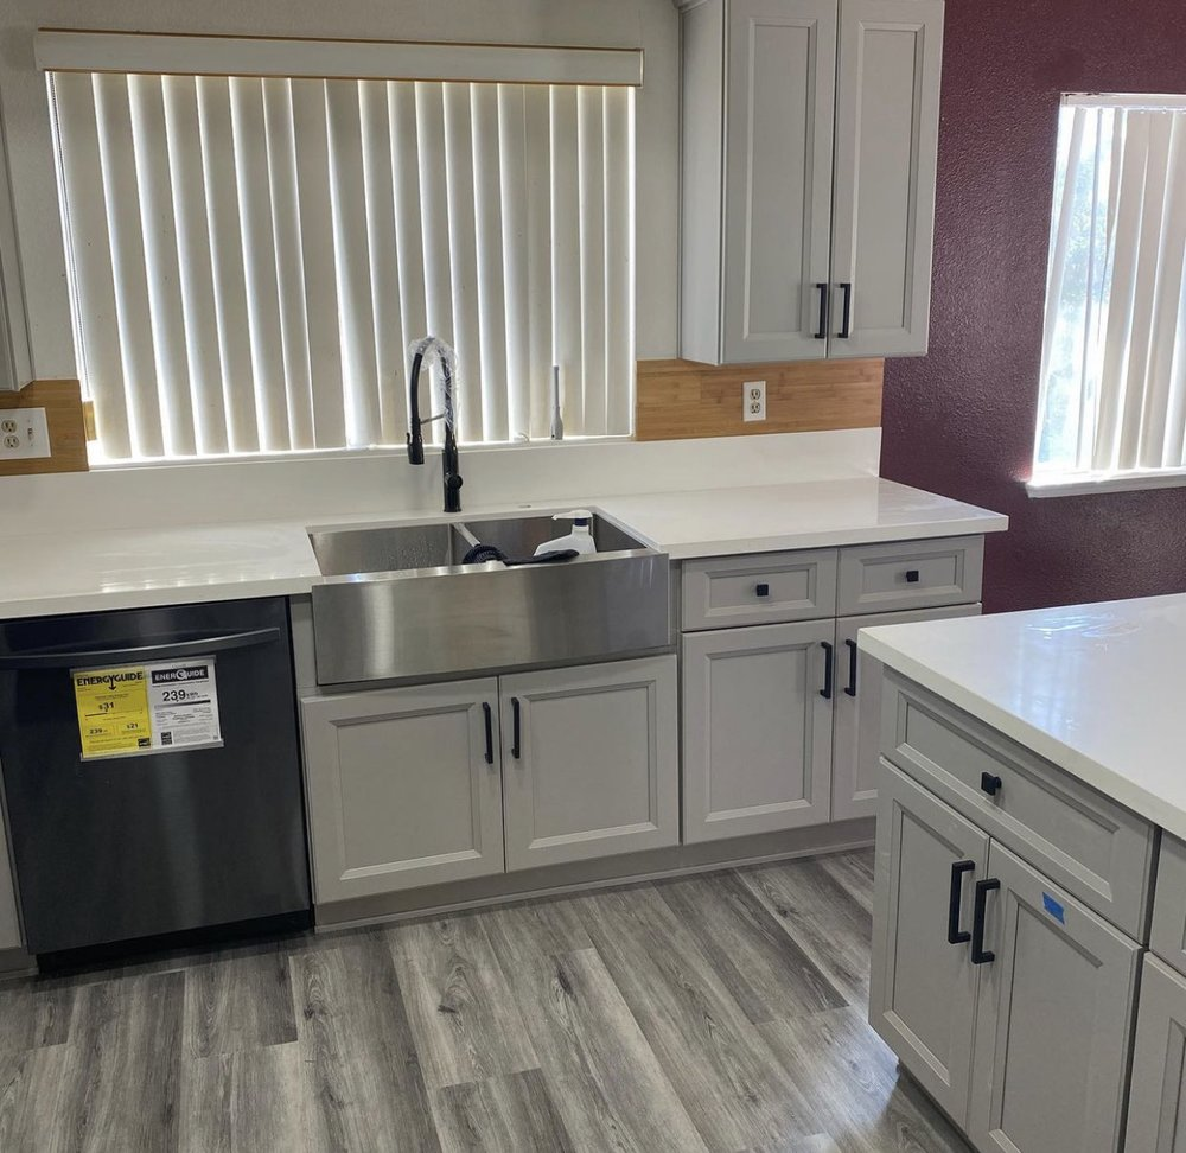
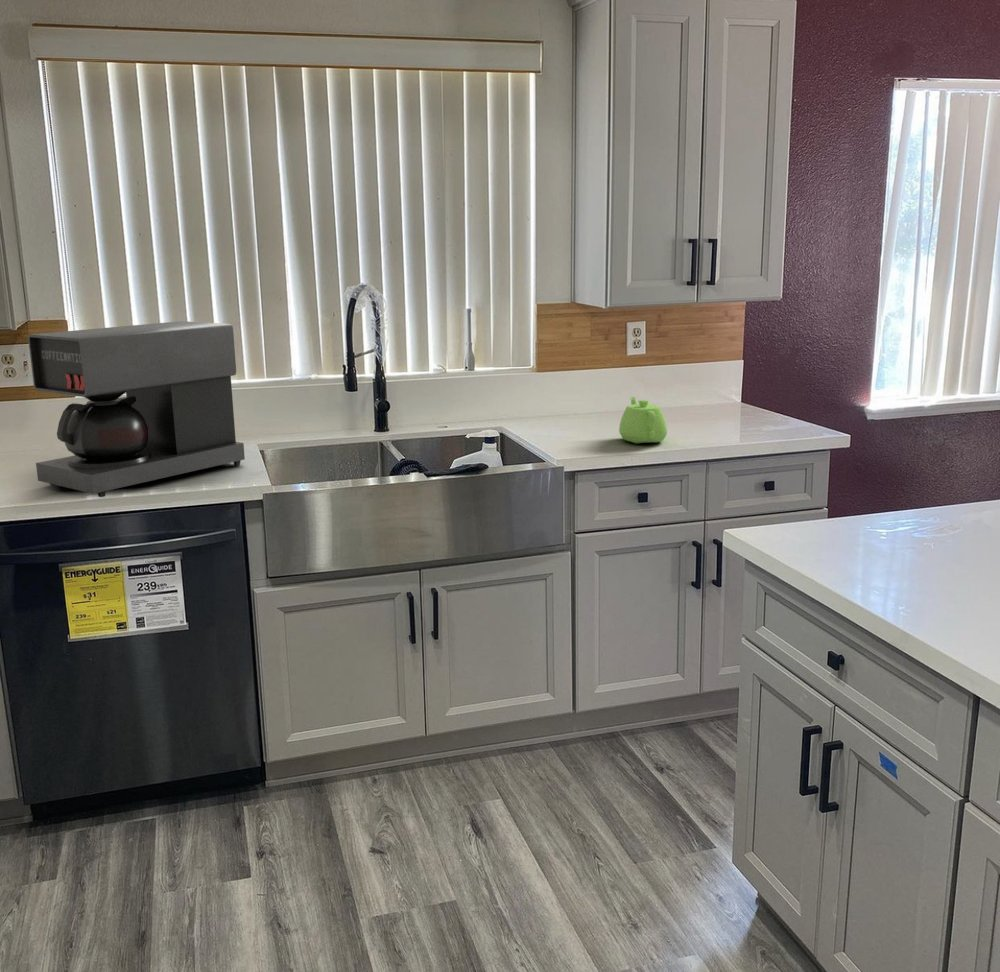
+ coffee maker (140, 403)
+ teapot (641, 419)
